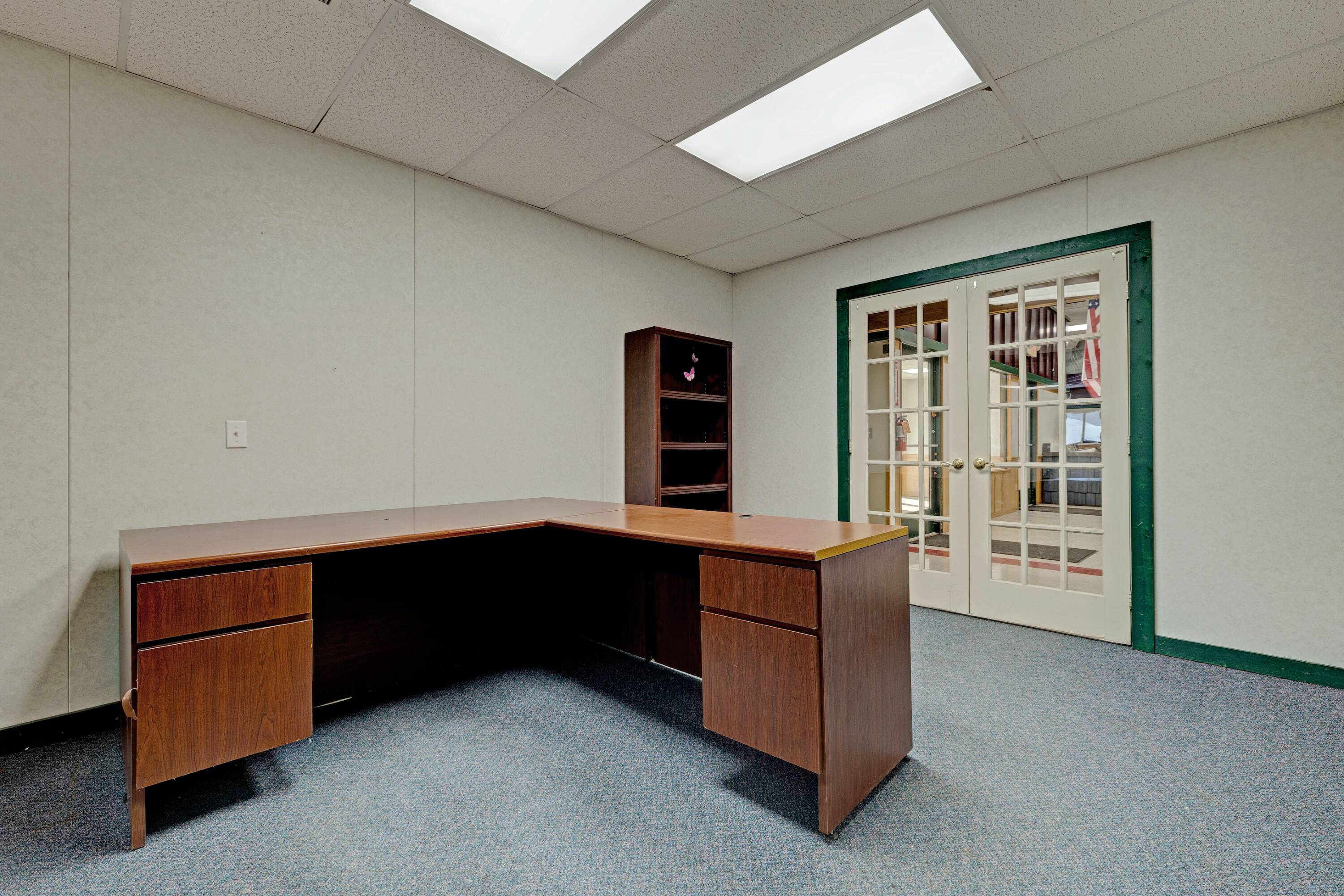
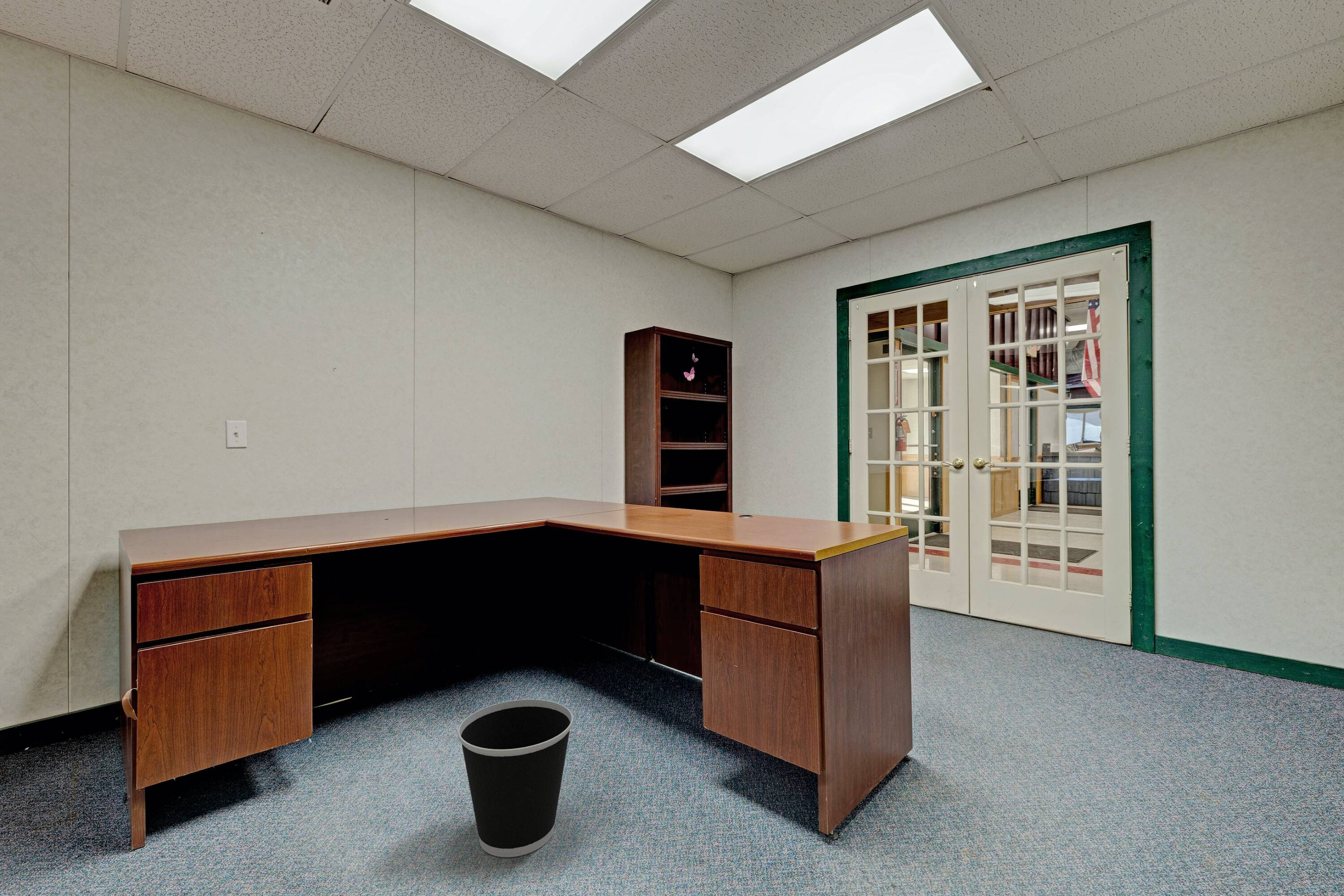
+ wastebasket (517, 777)
